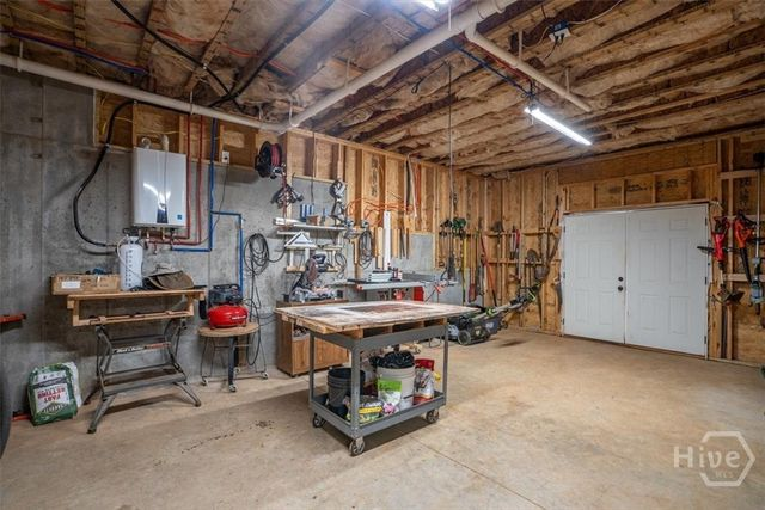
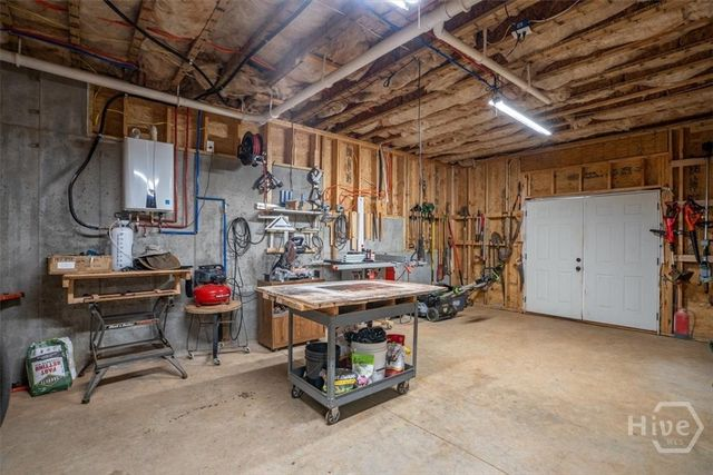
+ fire extinguisher (683, 321)
